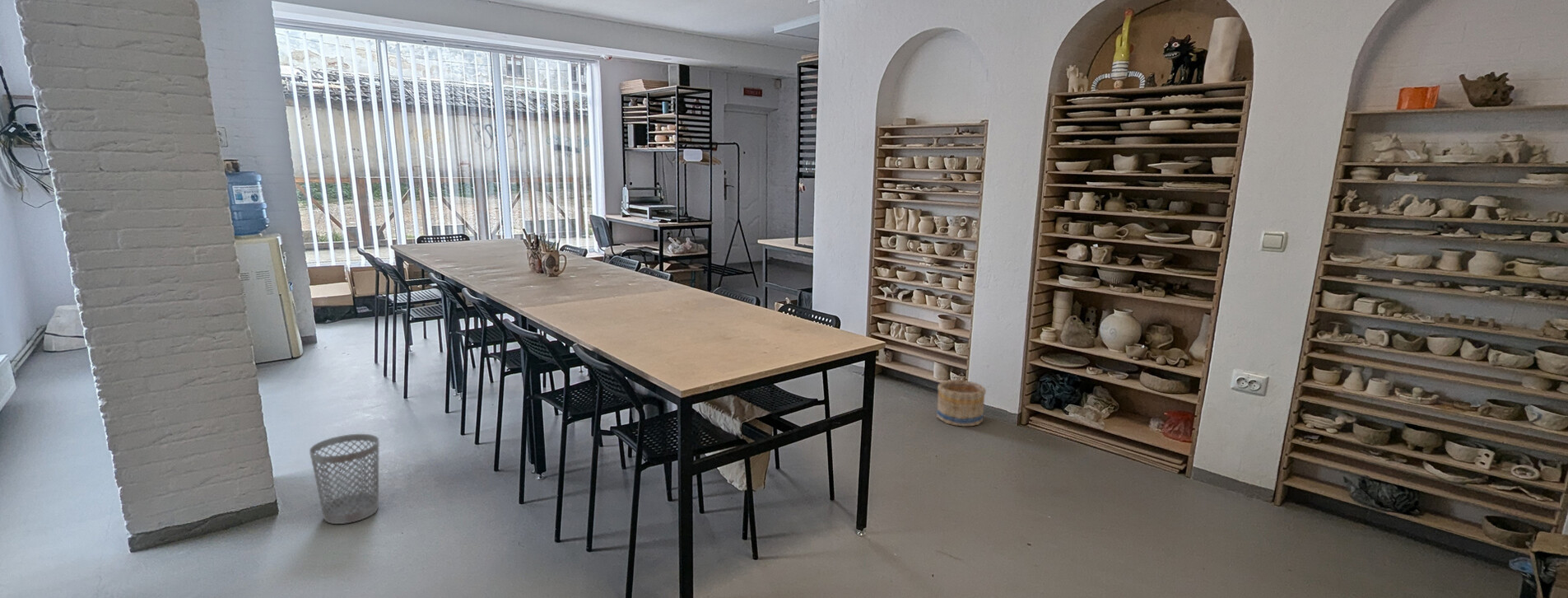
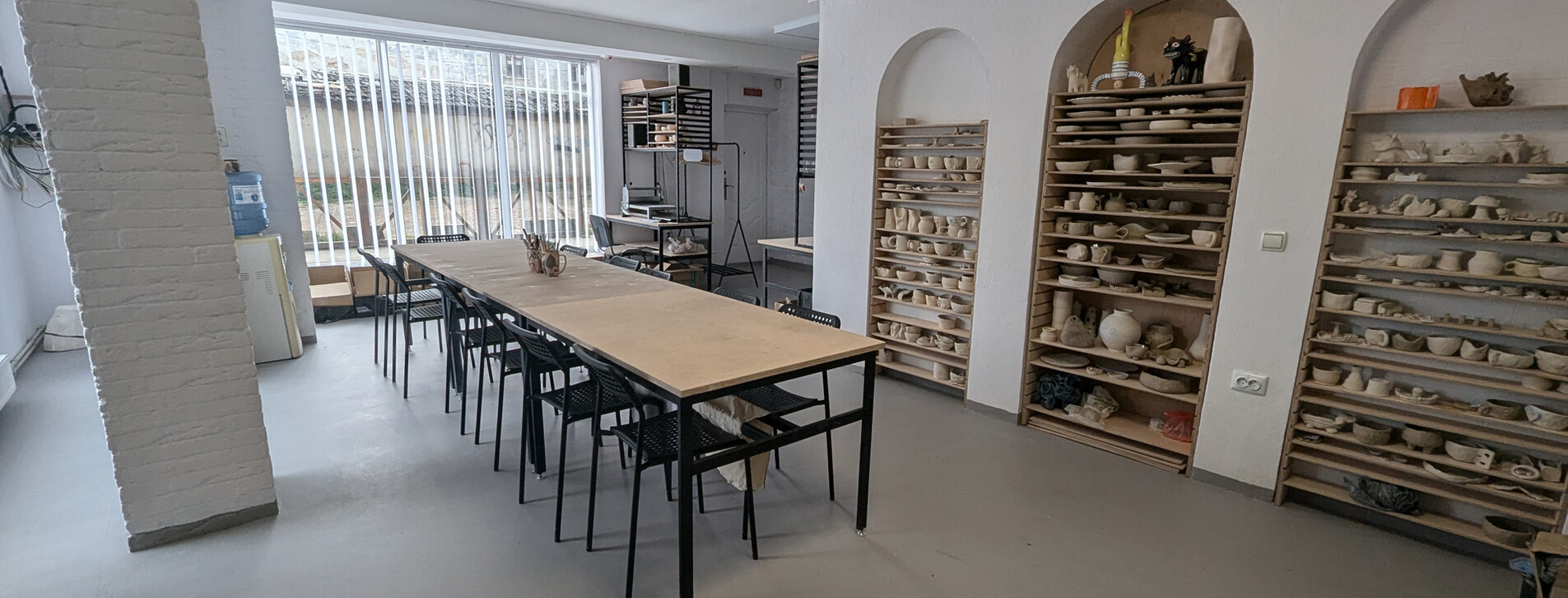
- basket (961, 402)
- wastebasket (348, 479)
